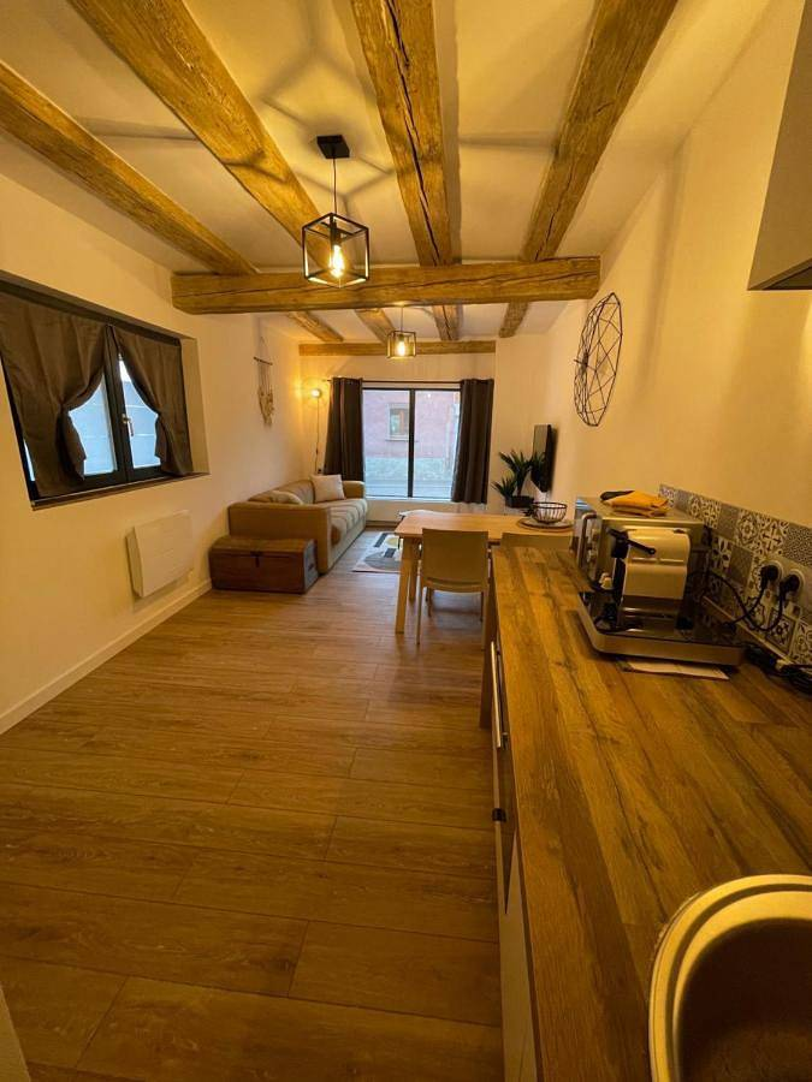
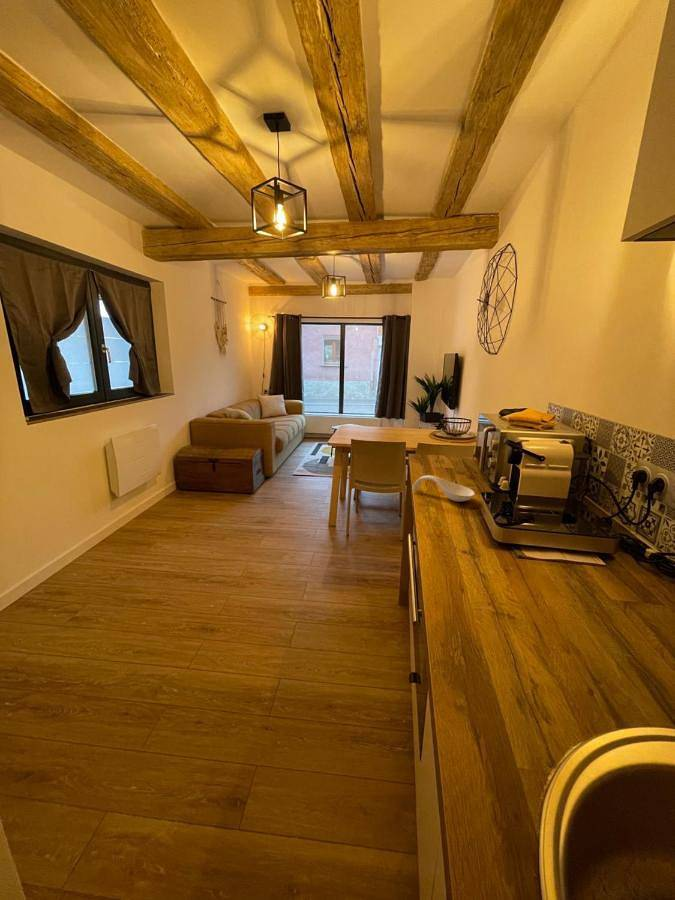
+ spoon rest (443, 487)
